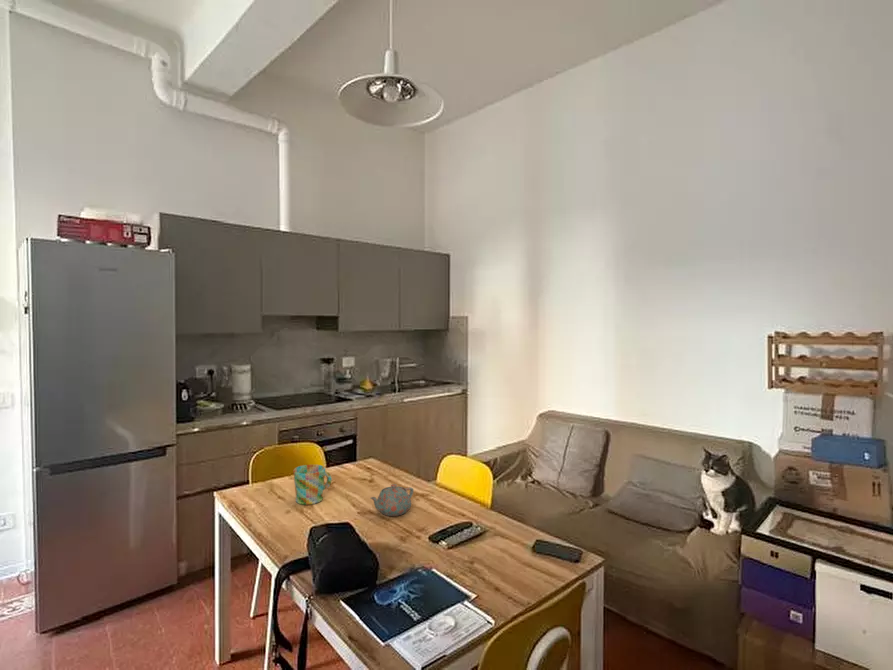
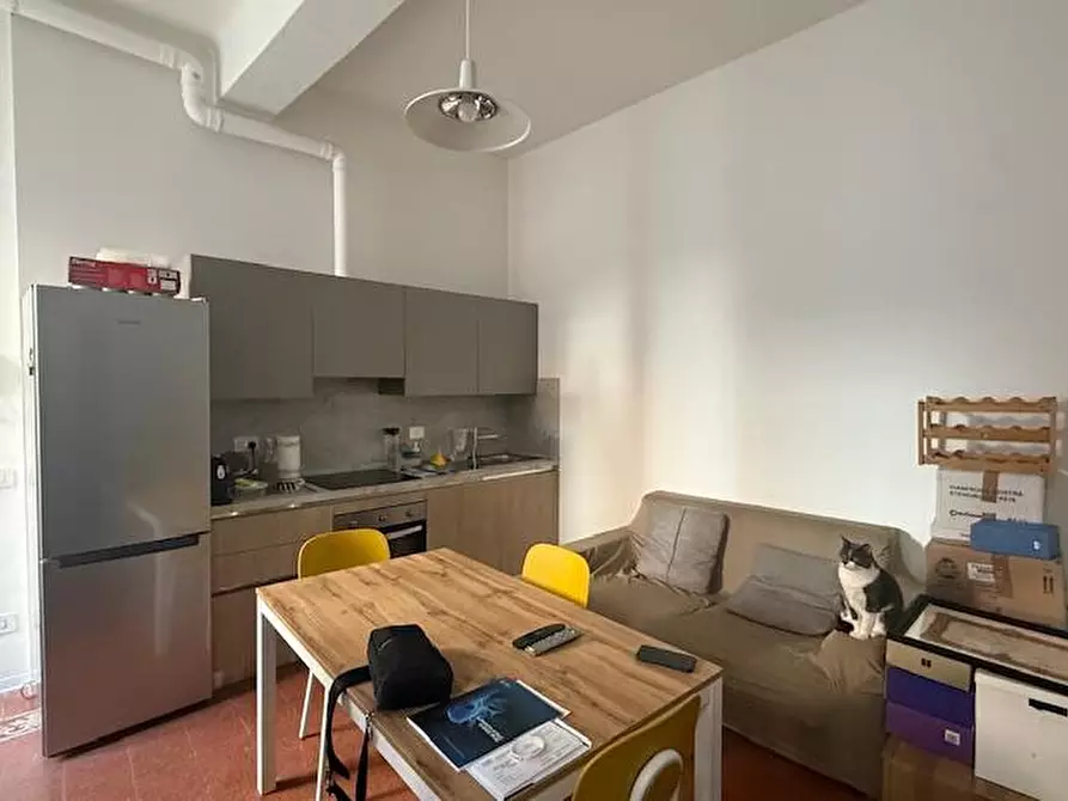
- mug (313, 483)
- teapot (392, 498)
